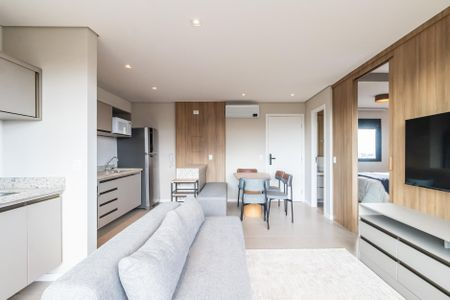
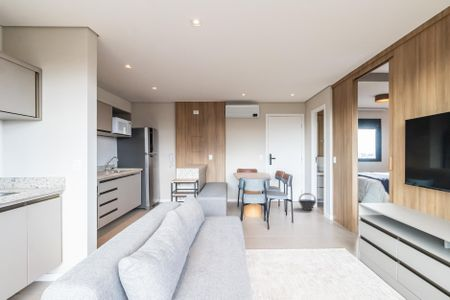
+ bucket (307, 201)
